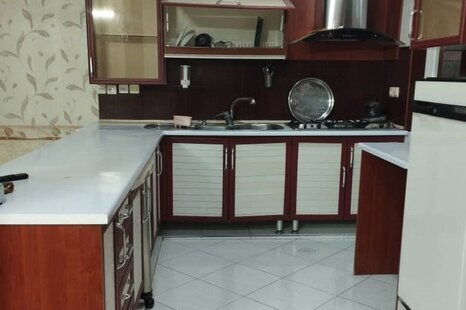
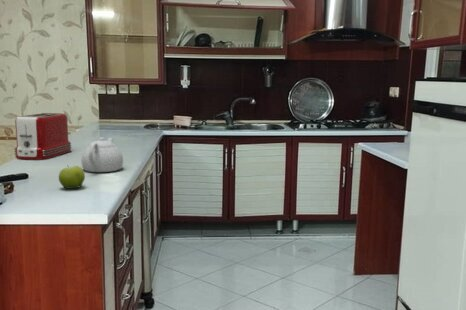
+ fruit (71, 176)
+ teapot (101, 153)
+ toaster (43, 134)
